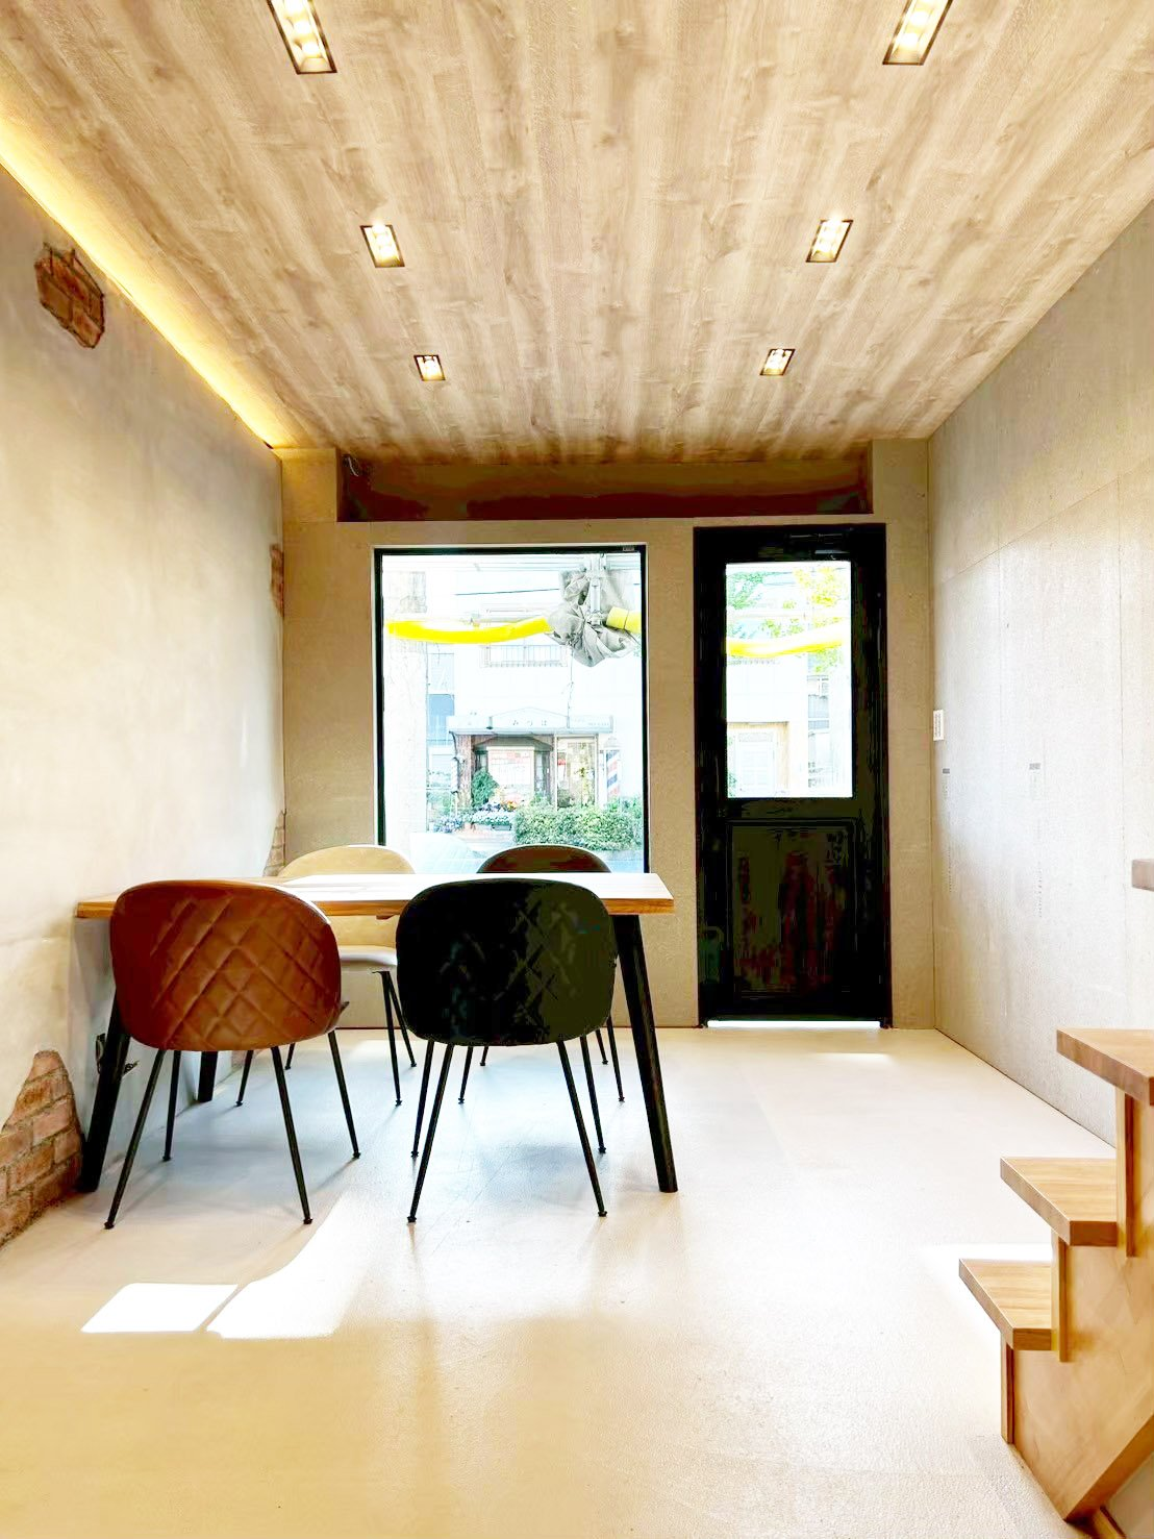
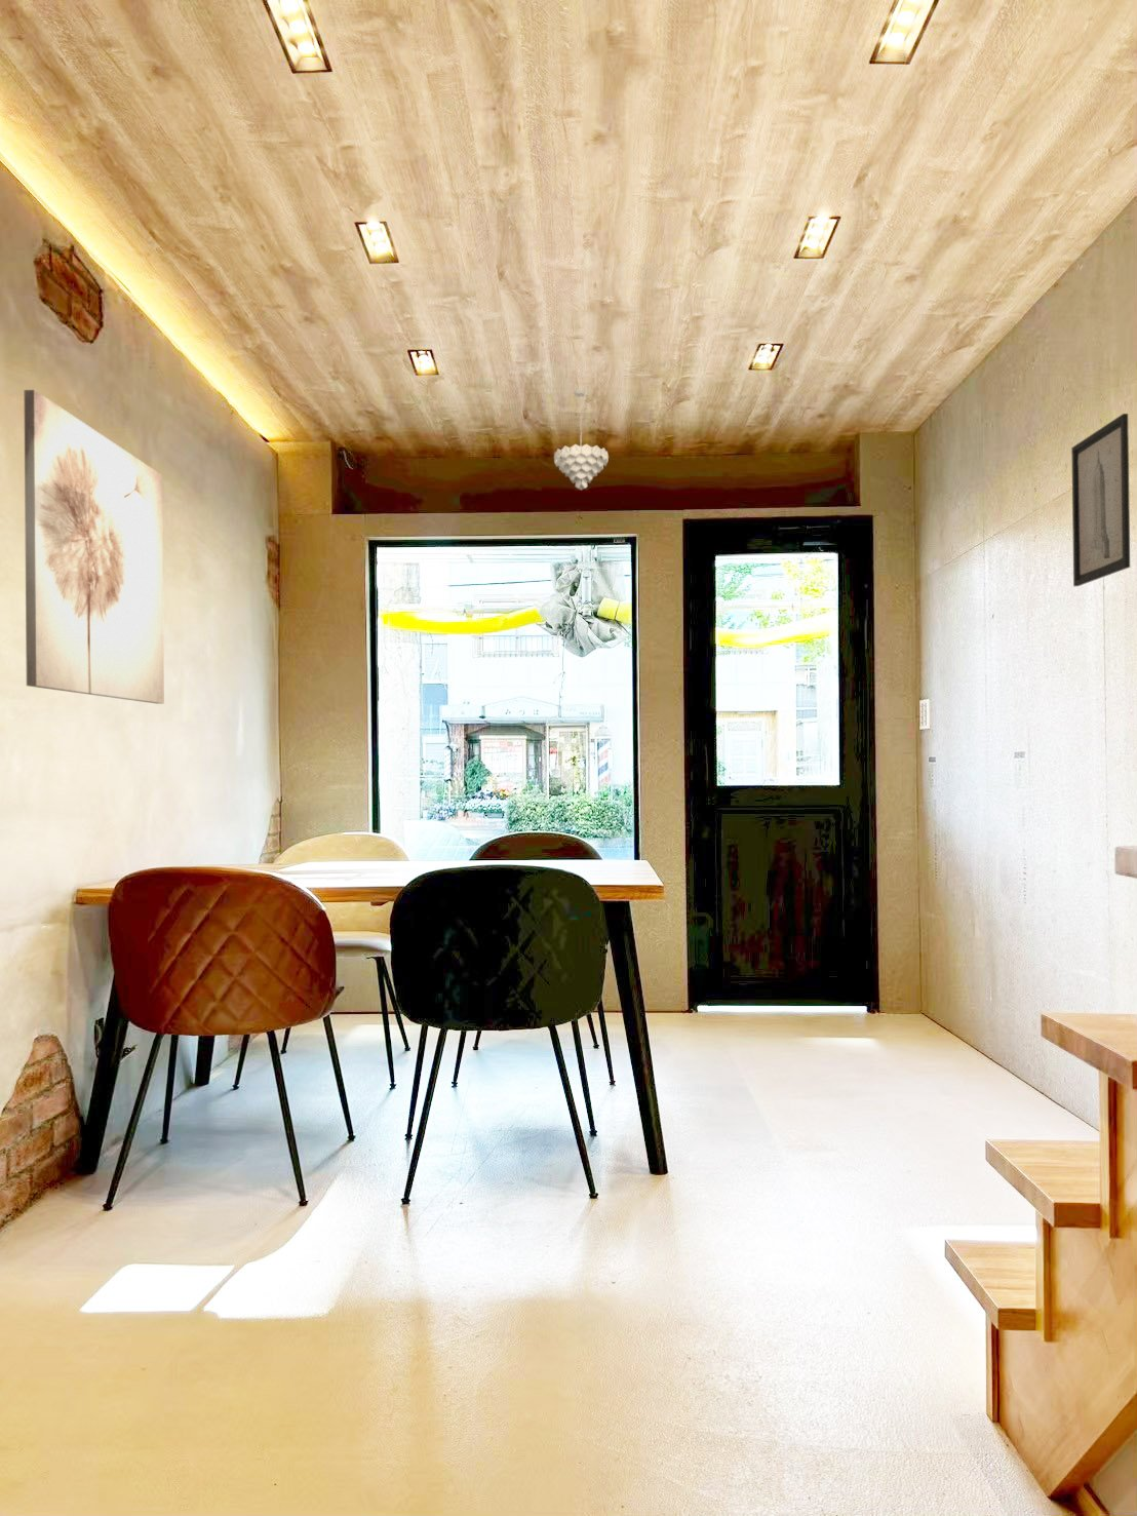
+ pendant light (580, 441)
+ wall art (103, 566)
+ wall art (1099, 504)
